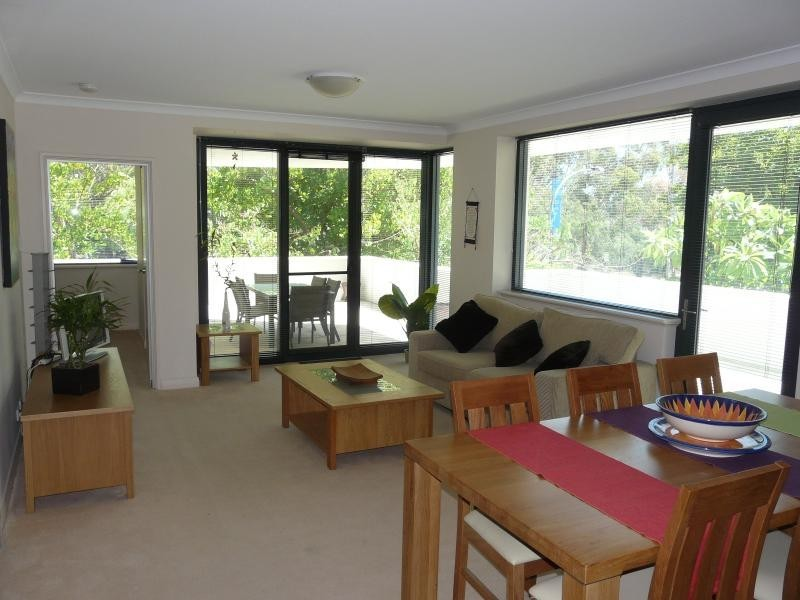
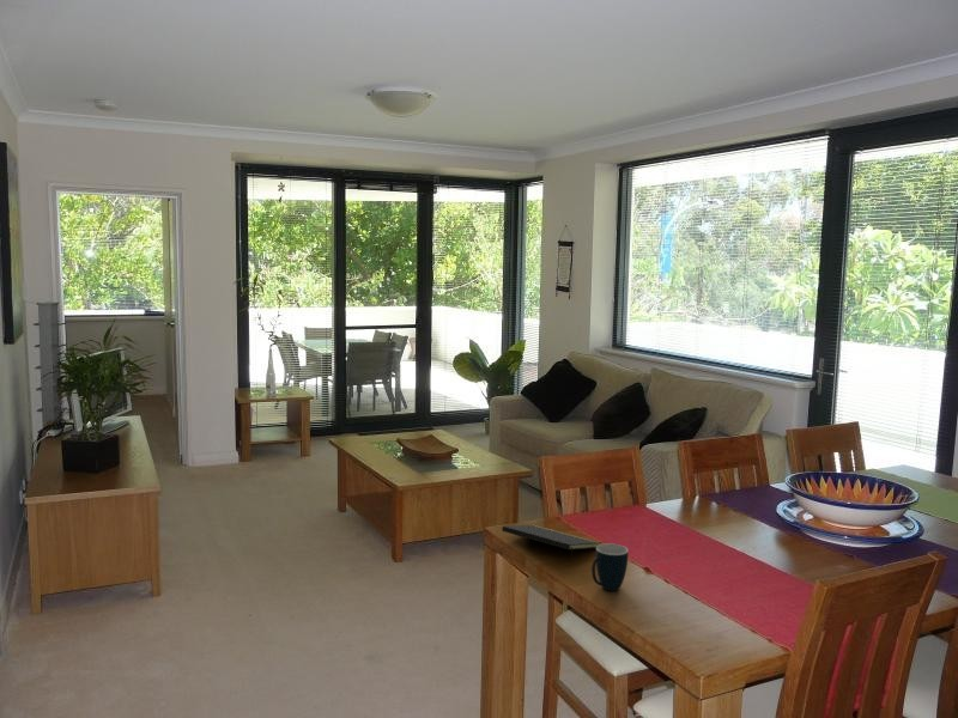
+ mug (607, 570)
+ notepad (551, 536)
